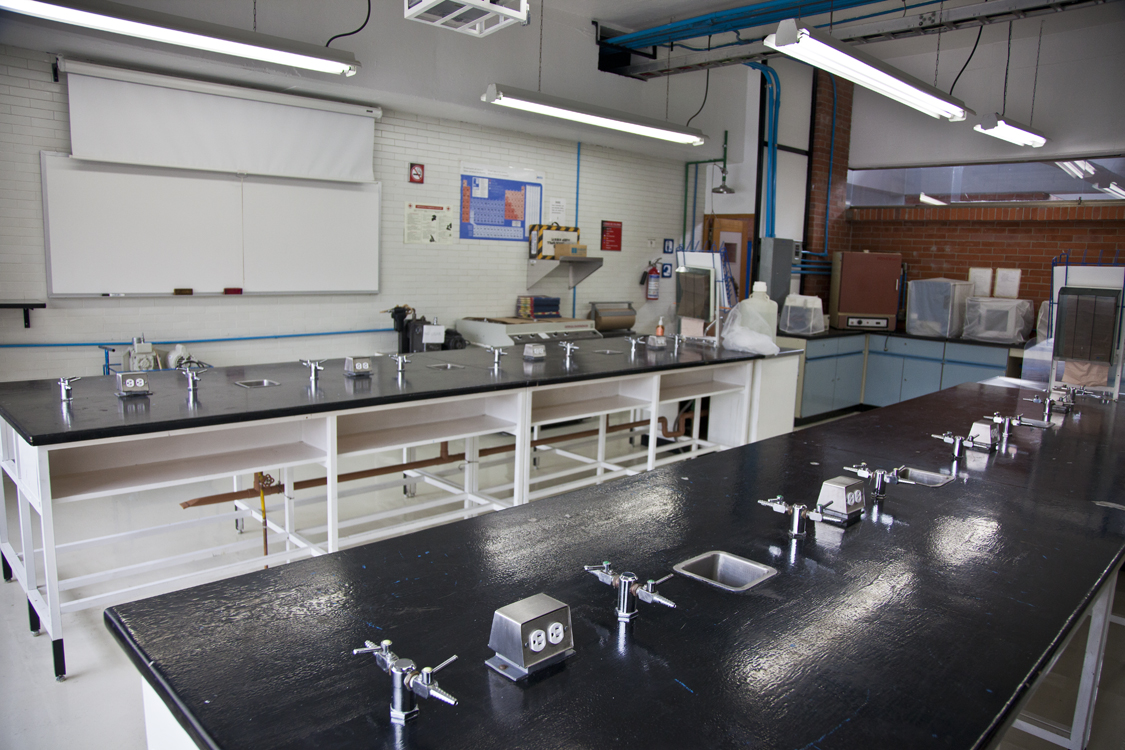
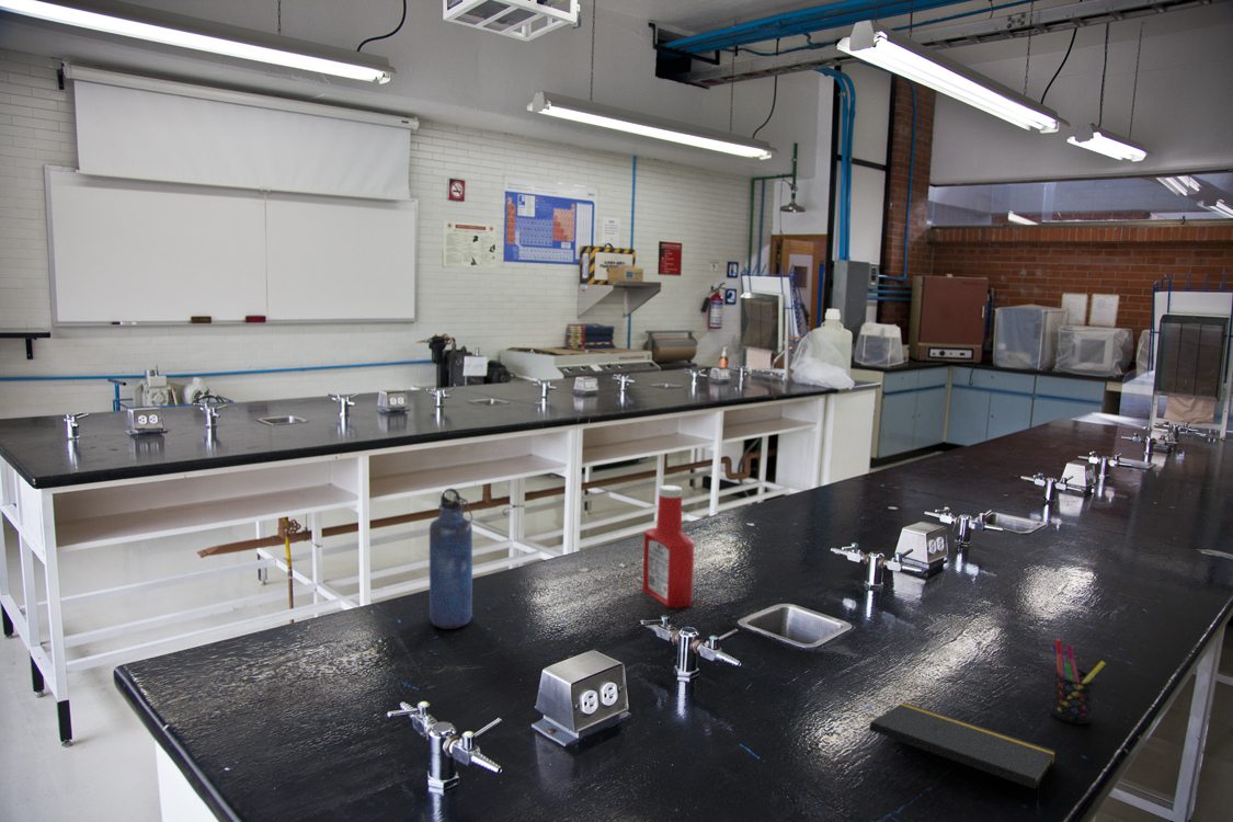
+ water bottle (452, 556)
+ notepad (961, 741)
+ pen holder (1071, 681)
+ soap bottle (669, 543)
